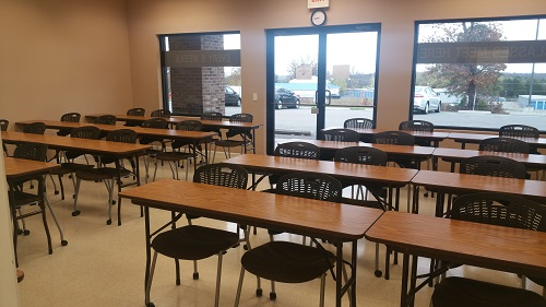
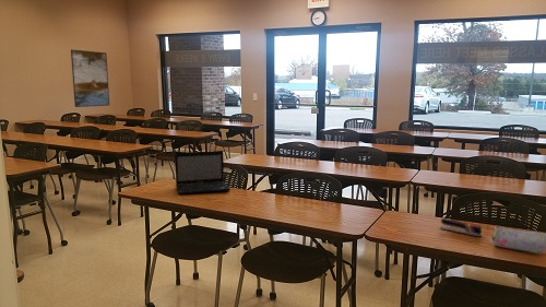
+ stapler (460, 227)
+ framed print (91, 79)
+ laptop (202, 172)
+ pencil case (519, 238)
